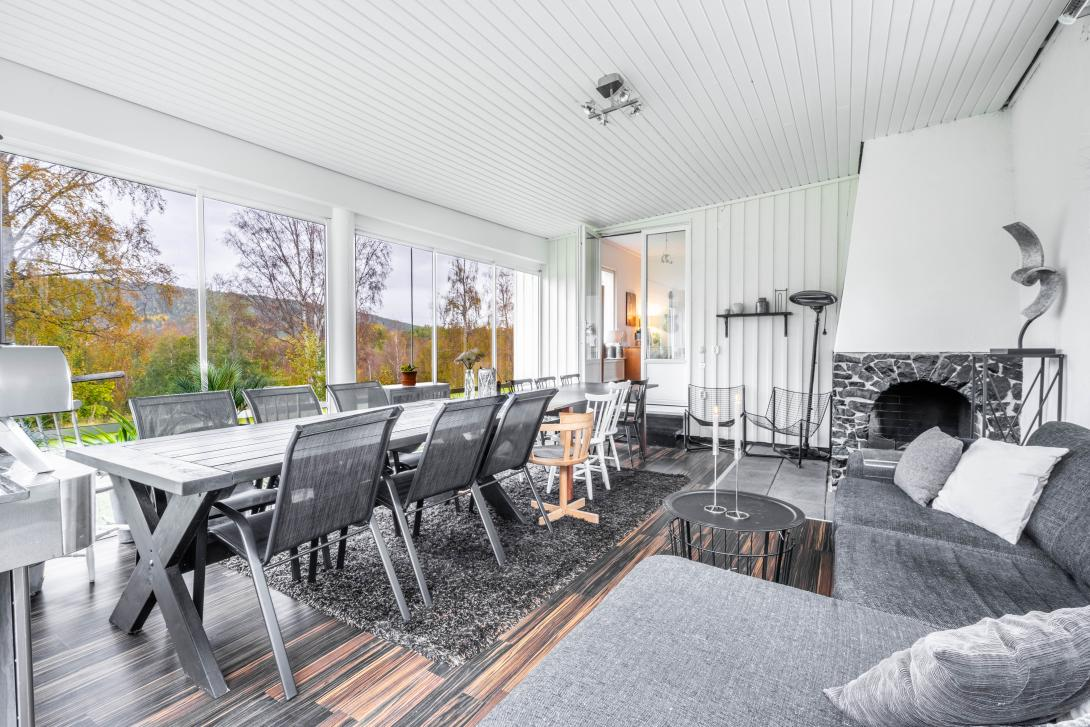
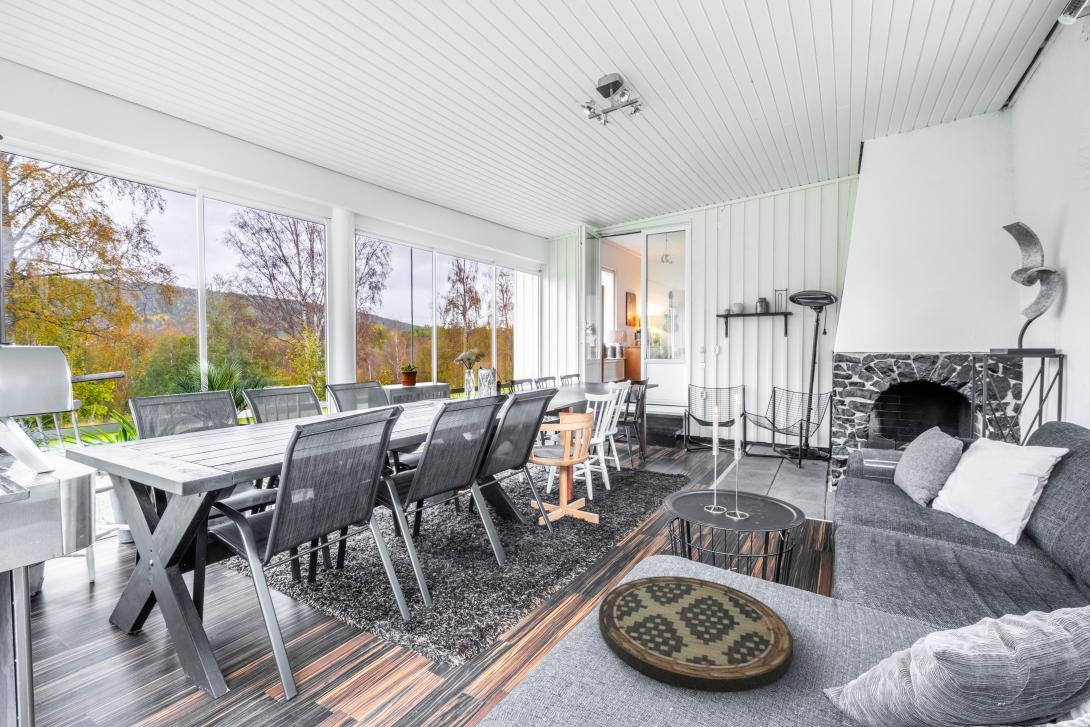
+ tray (690, 623)
